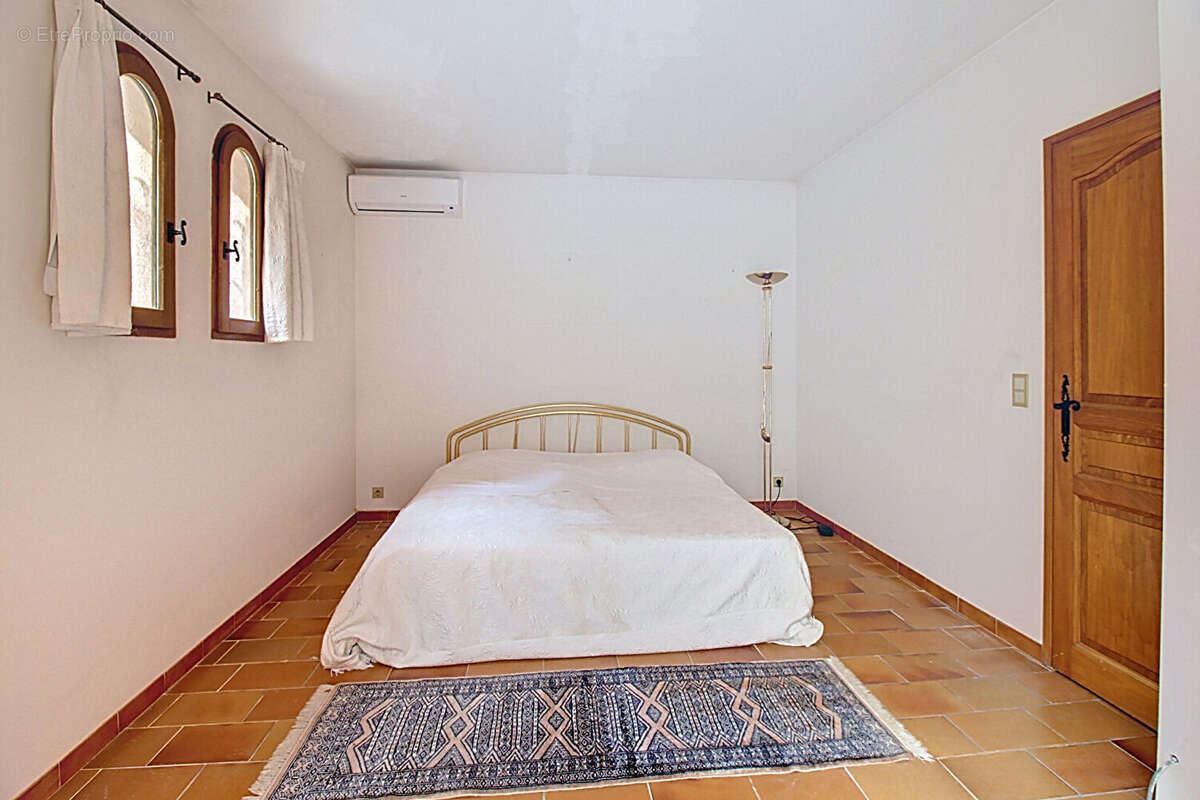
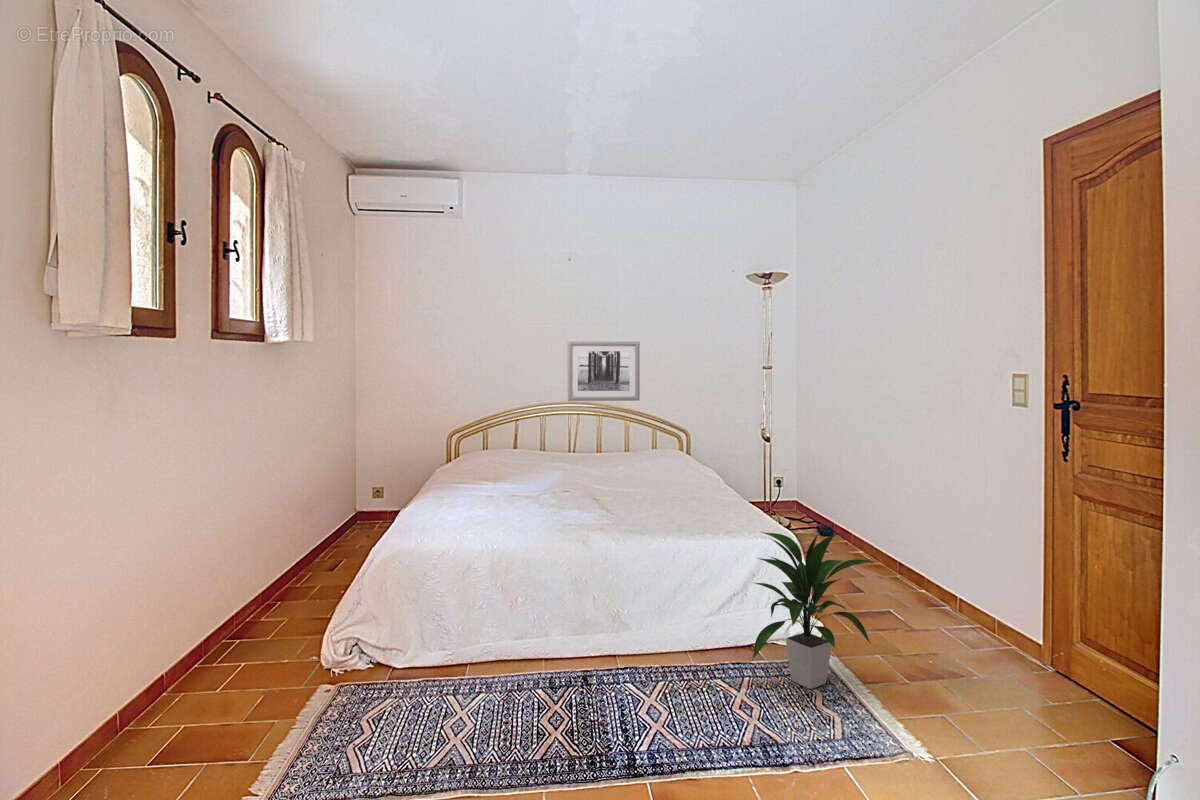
+ wall art (603, 371)
+ indoor plant (802, 602)
